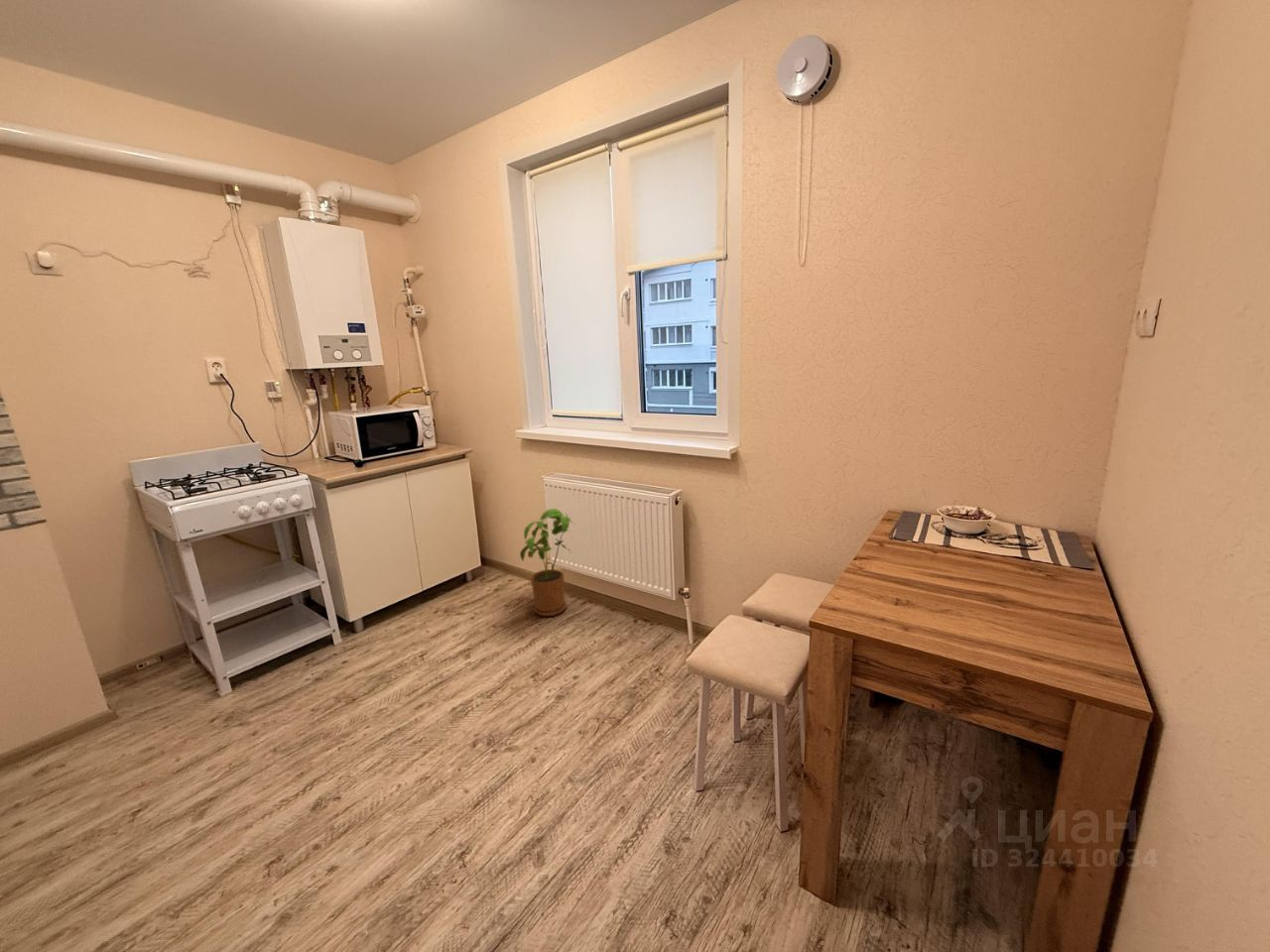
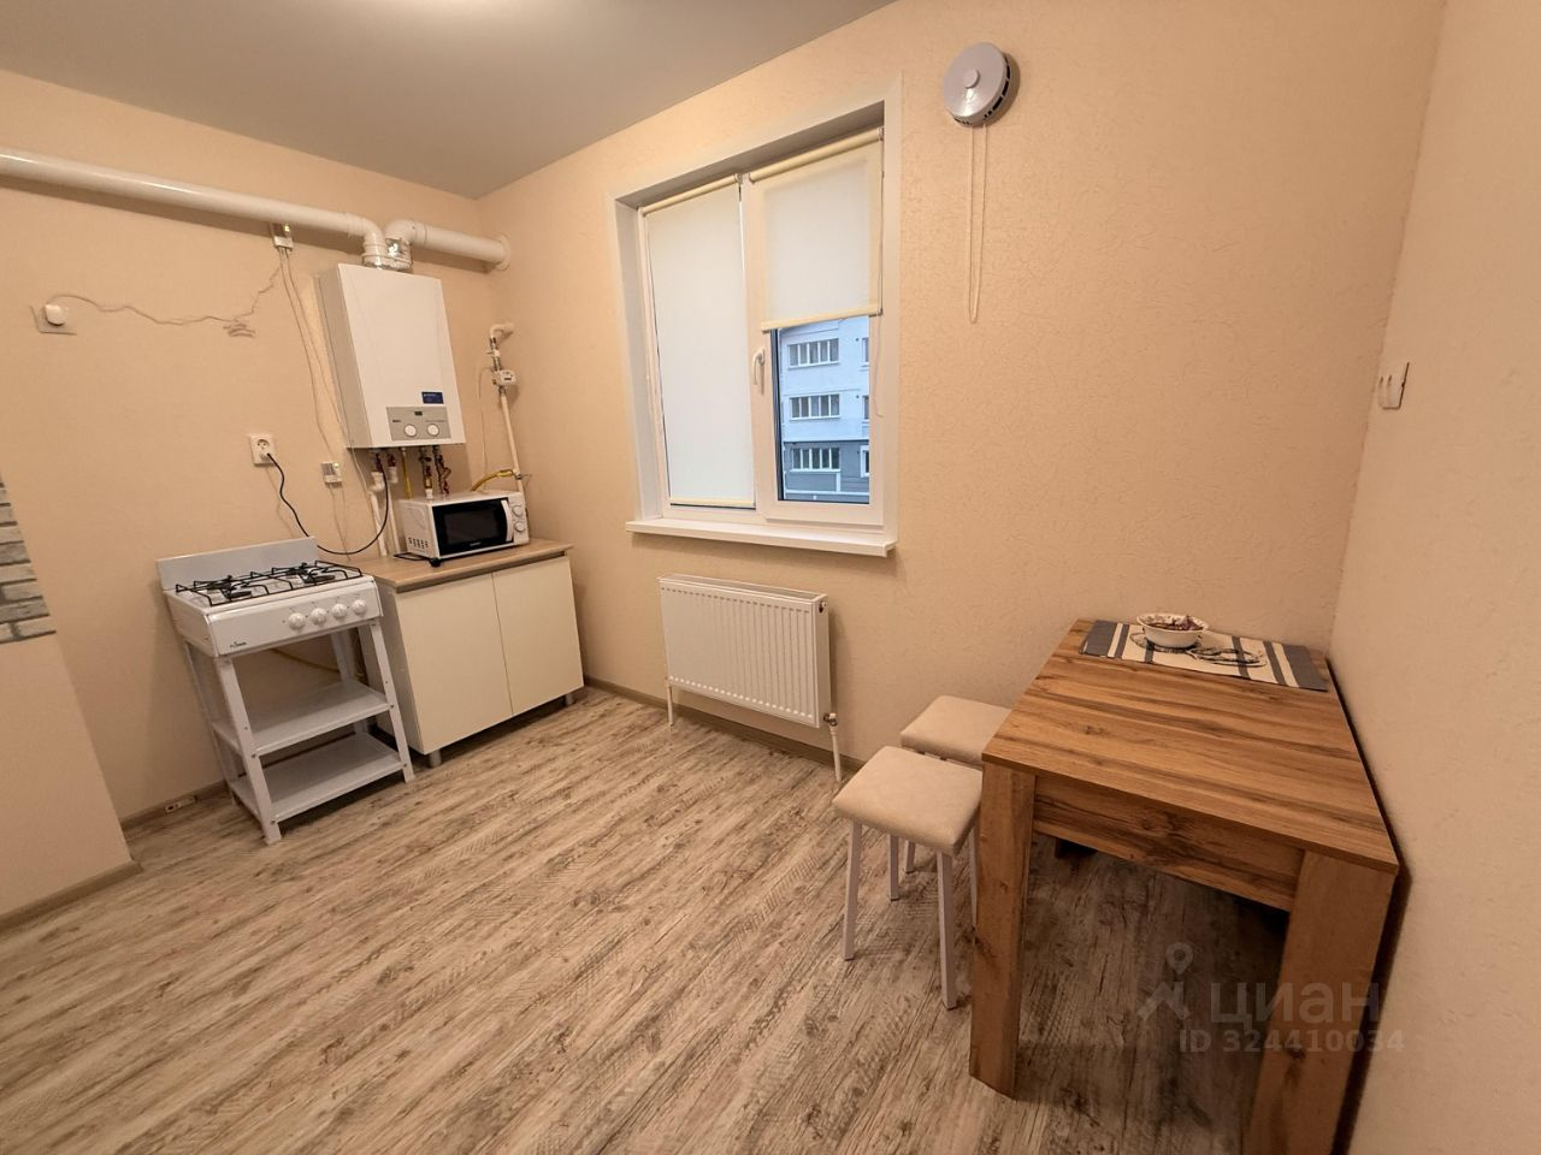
- house plant (546, 561)
